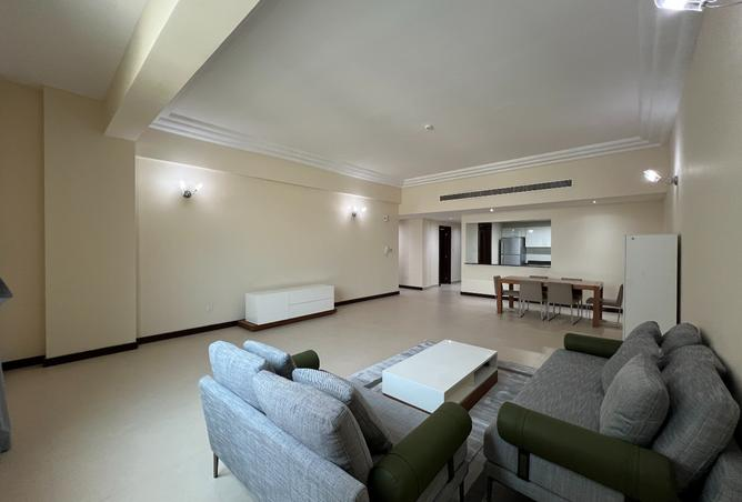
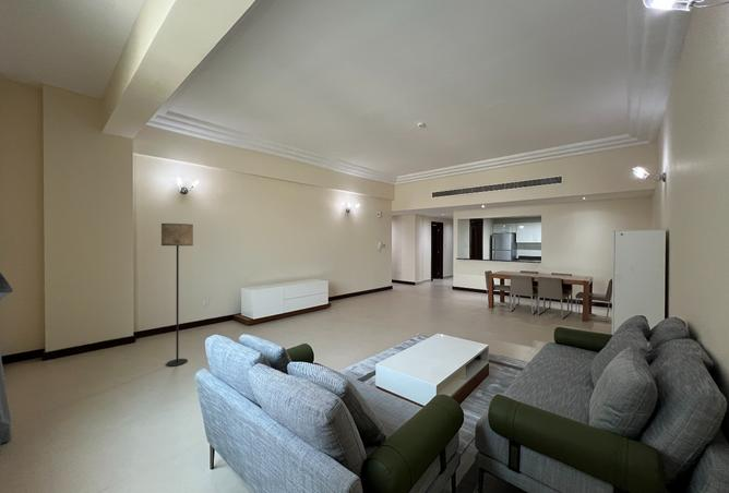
+ floor lamp (177, 293)
